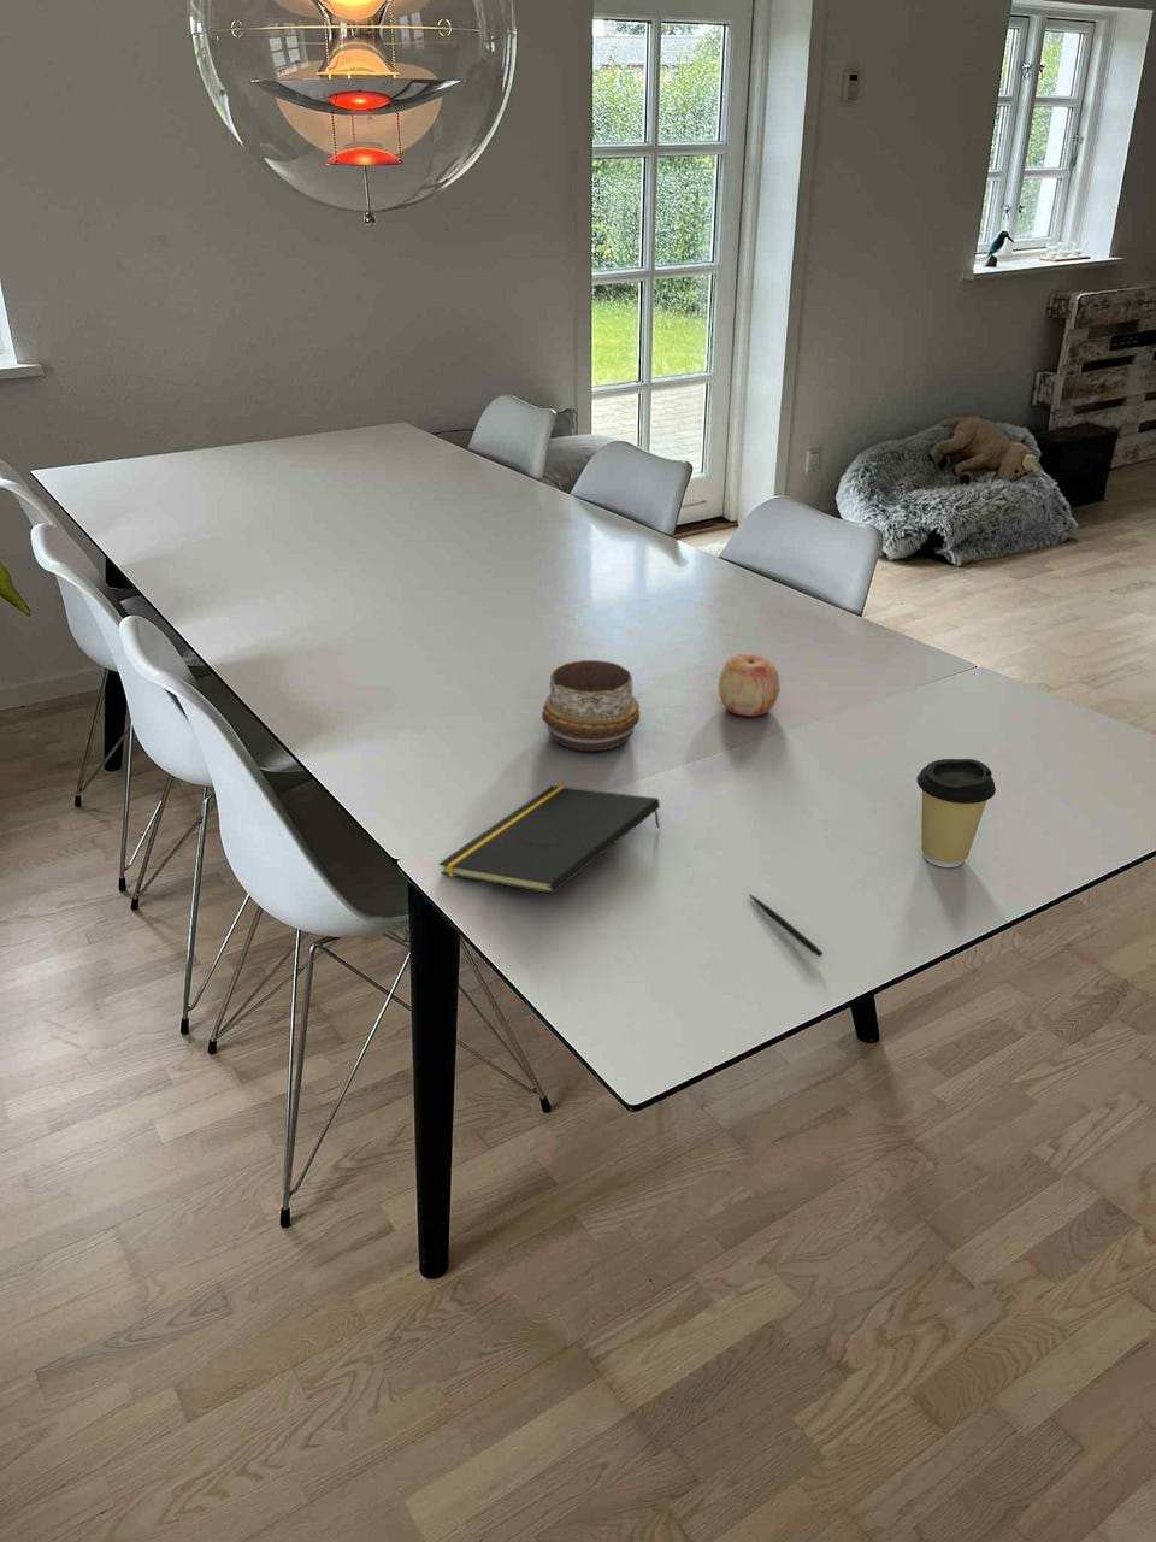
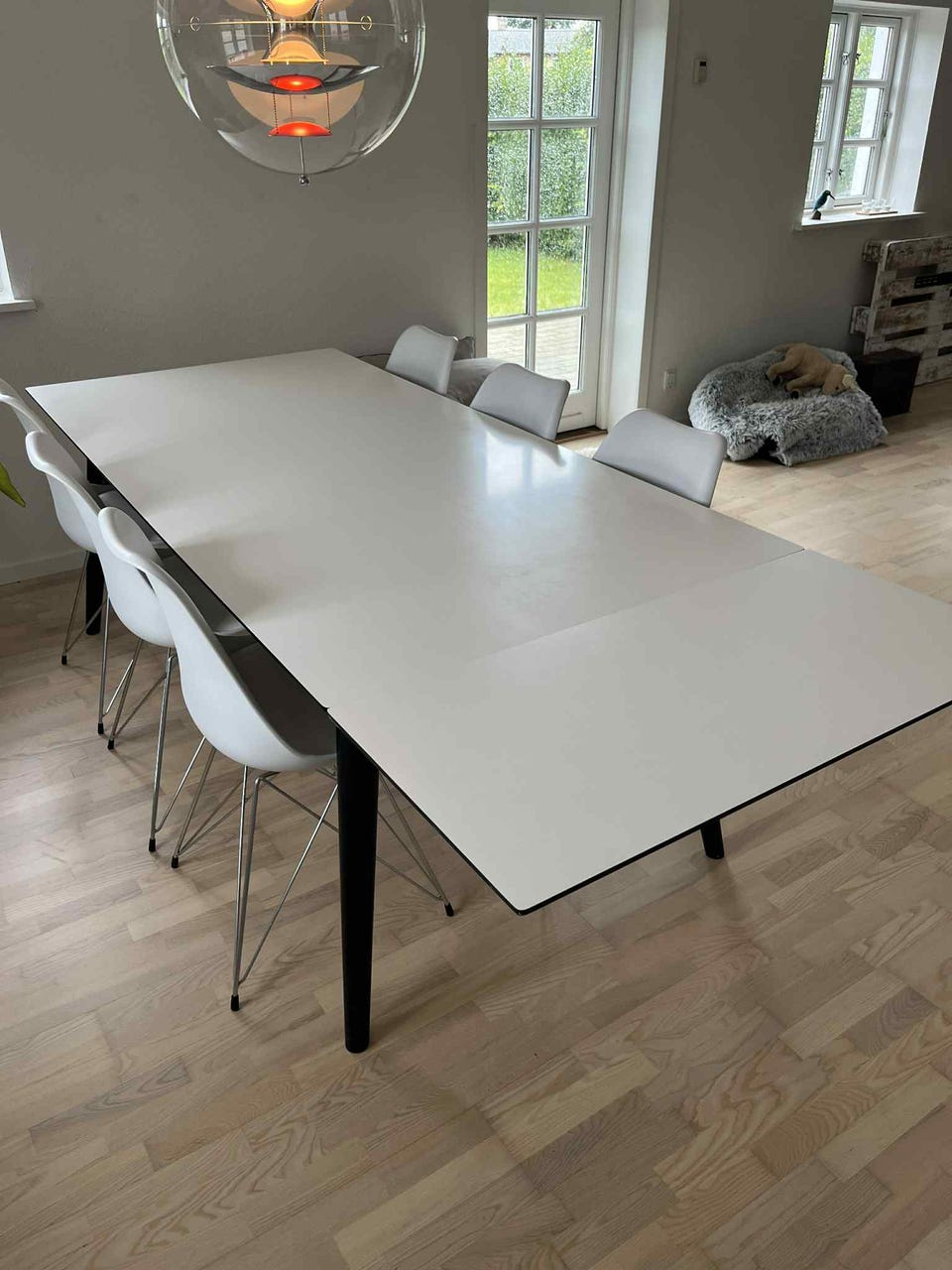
- apple (749, 685)
- pen (783, 922)
- notepad (551, 835)
- coffee cup (950, 813)
- decorative bowl (590, 705)
